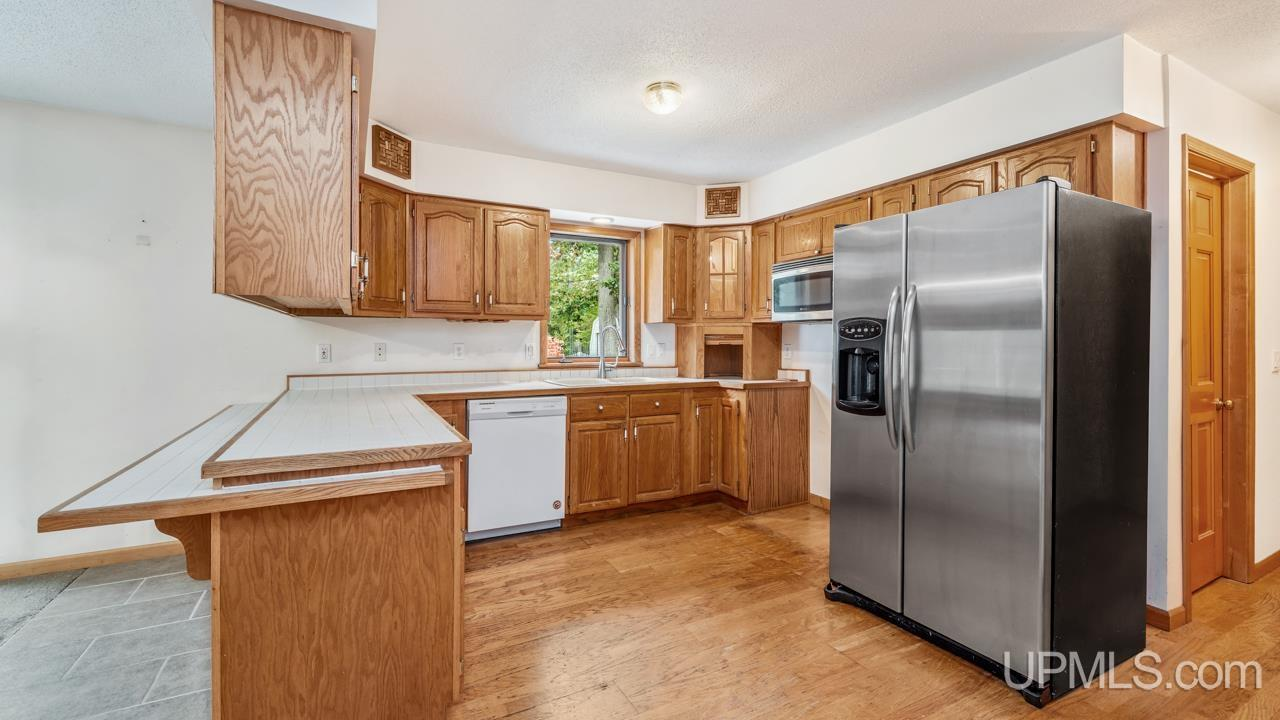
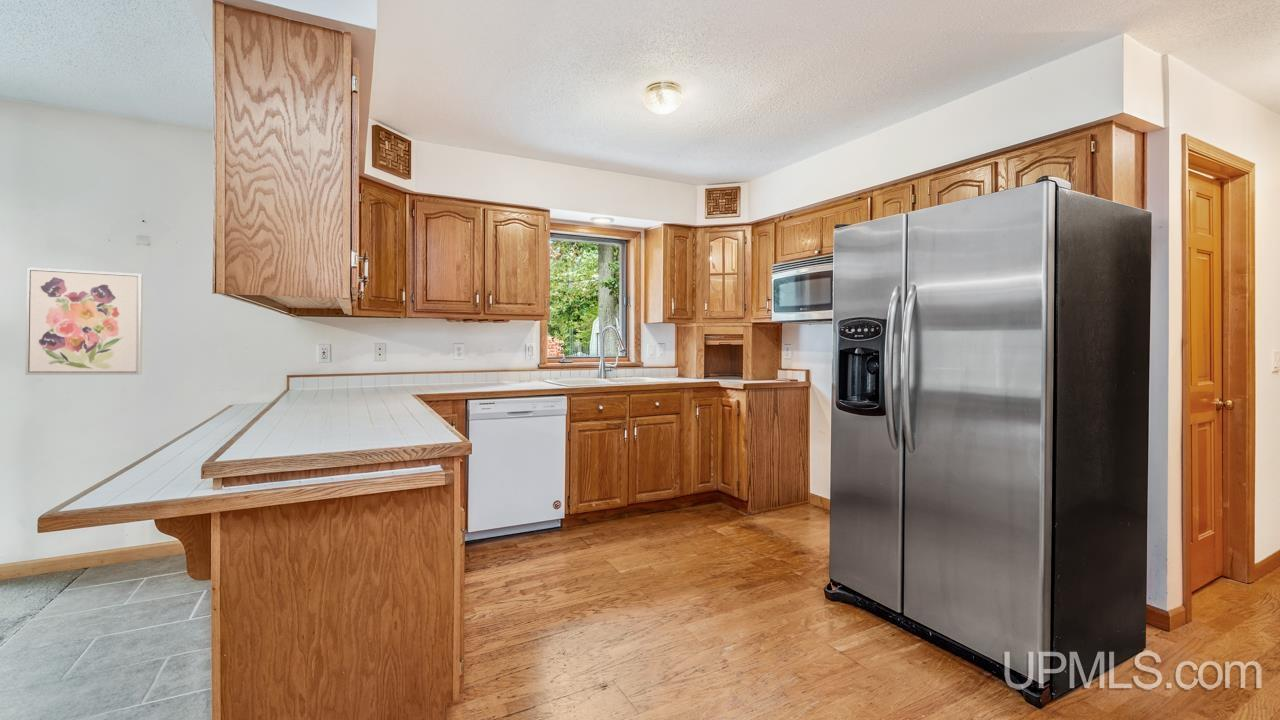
+ wall art (86, 322)
